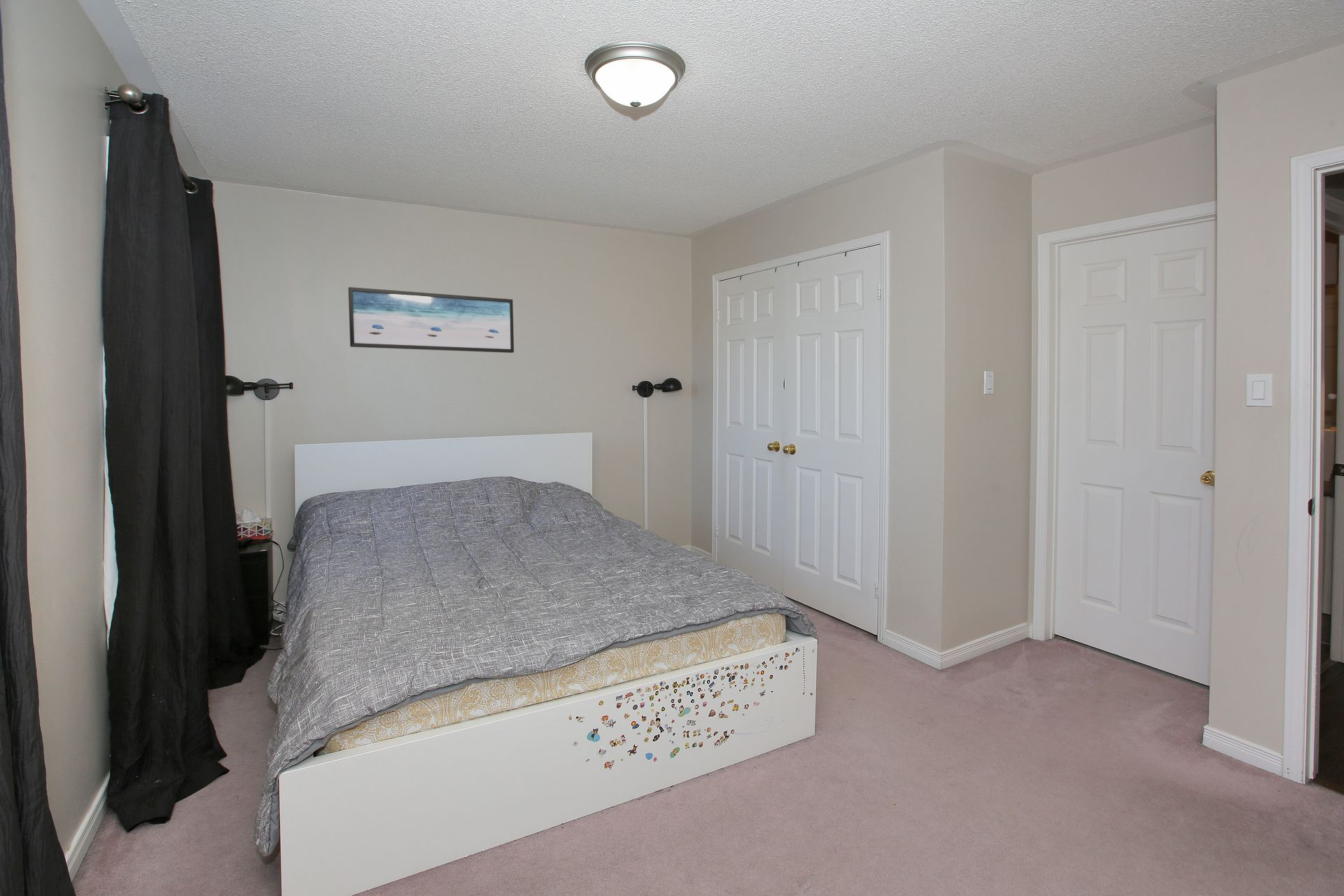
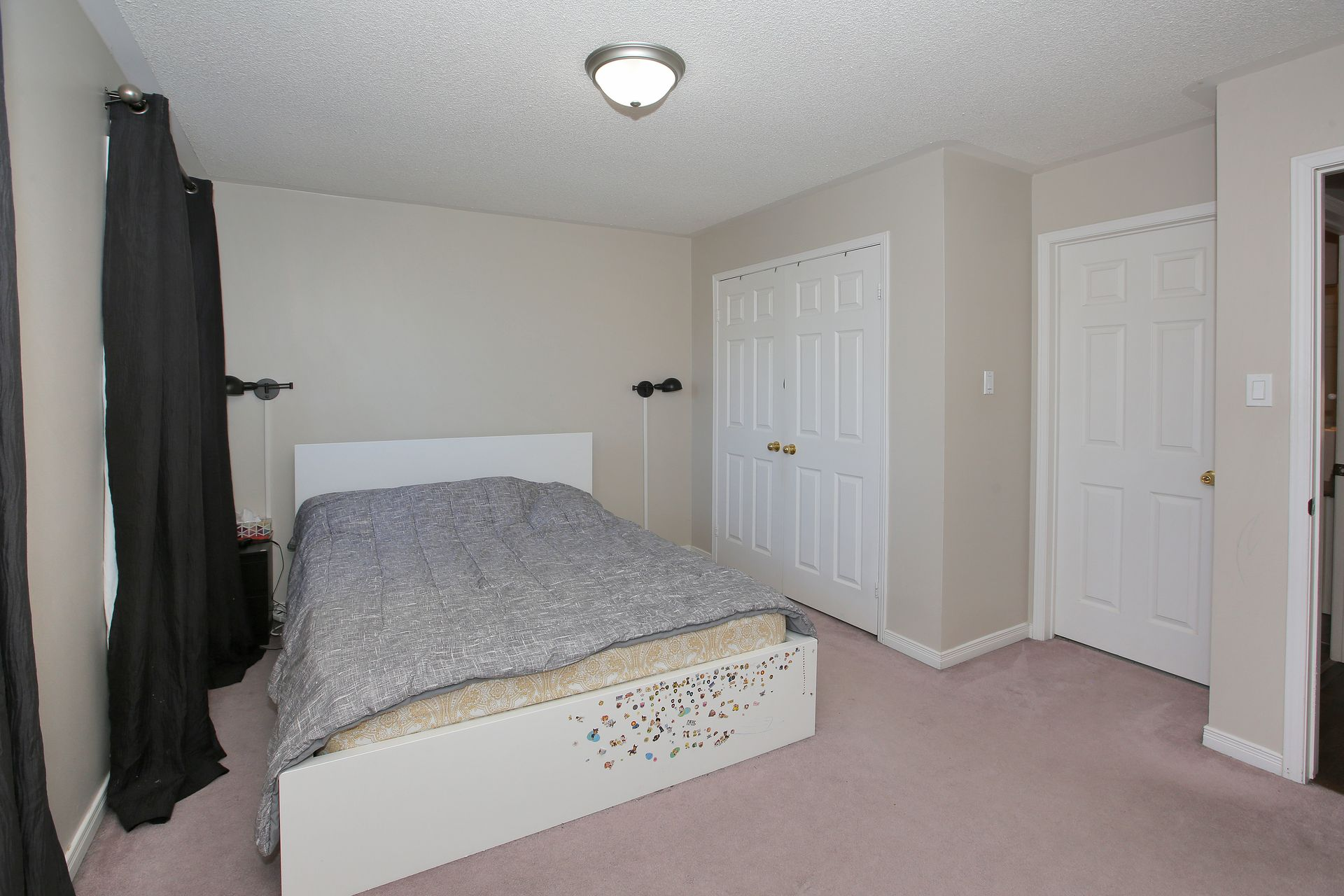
- wall art (435, 321)
